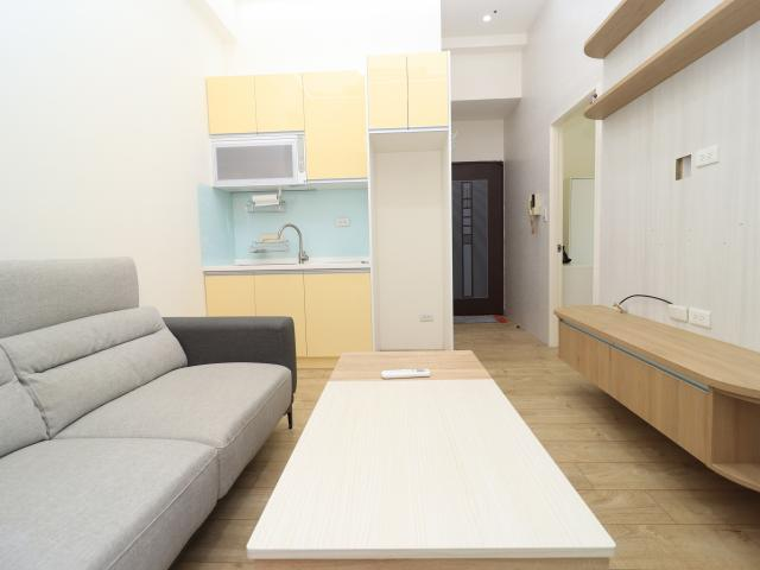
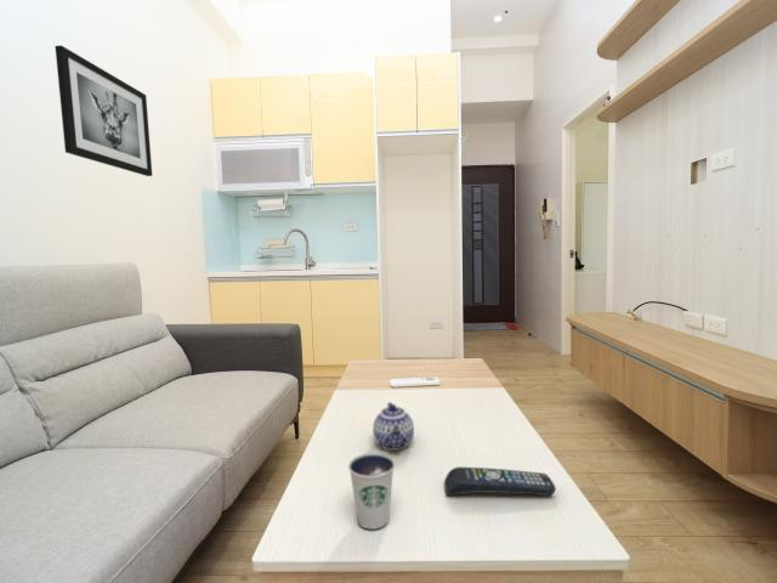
+ teapot (393, 424)
+ dixie cup (372, 492)
+ wall art (110, 119)
+ remote control (498, 481)
